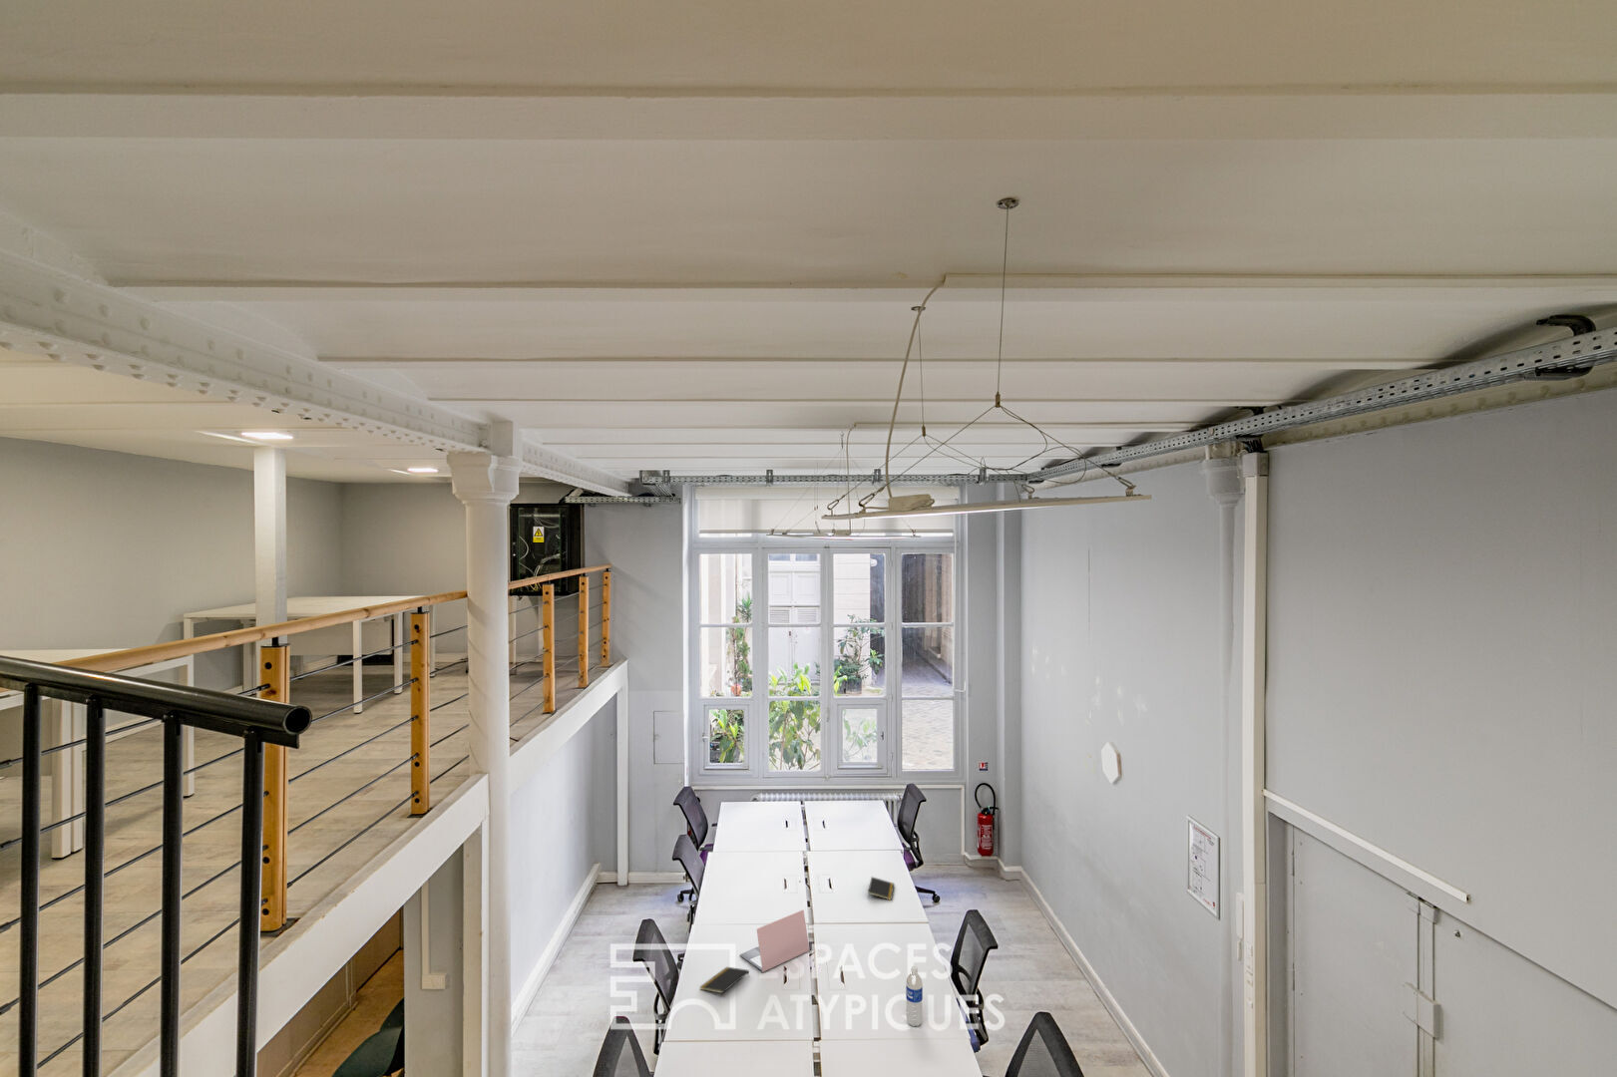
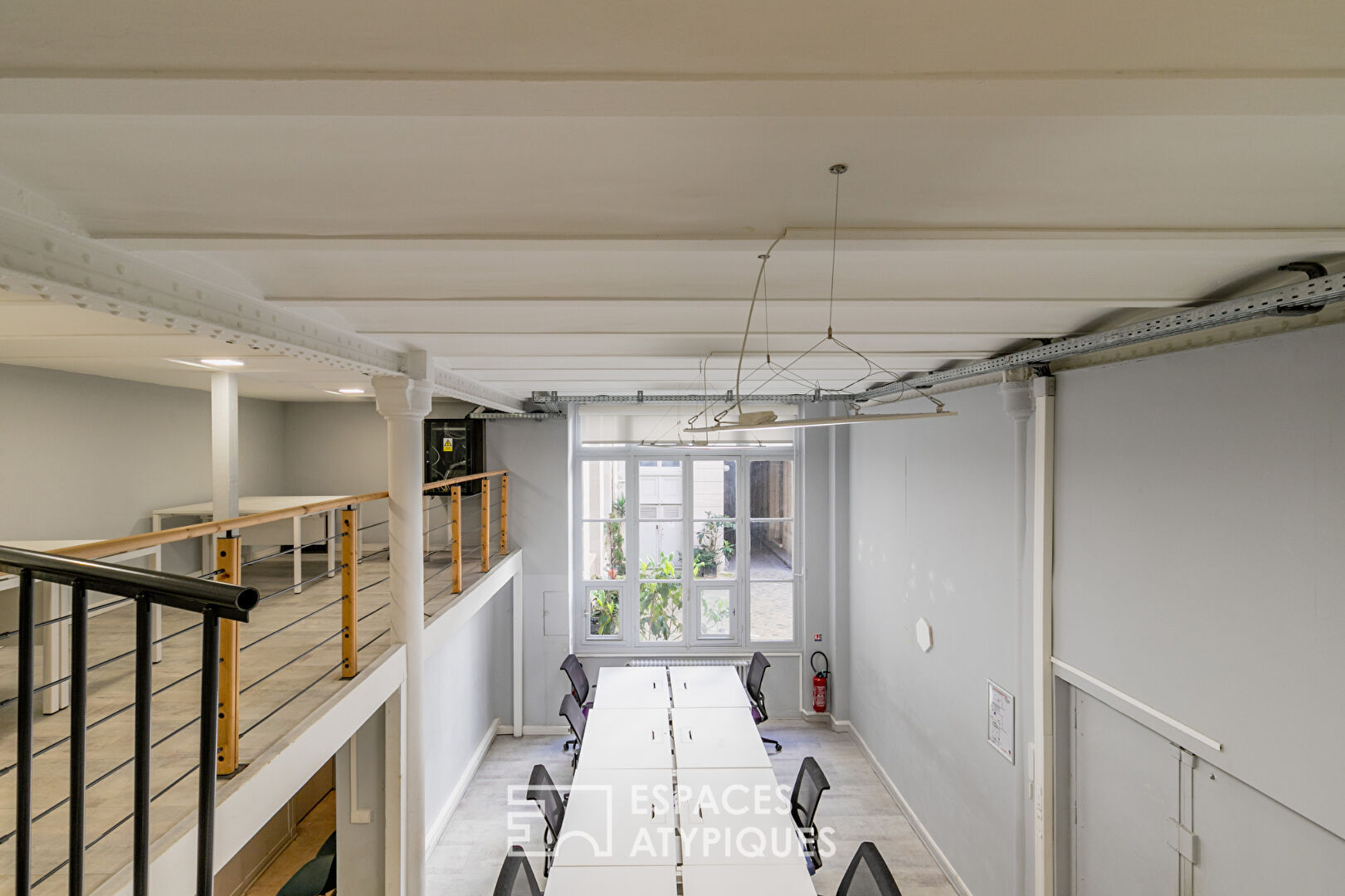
- notepad (881, 887)
- laptop (774, 934)
- notepad (724, 980)
- water bottle (914, 994)
